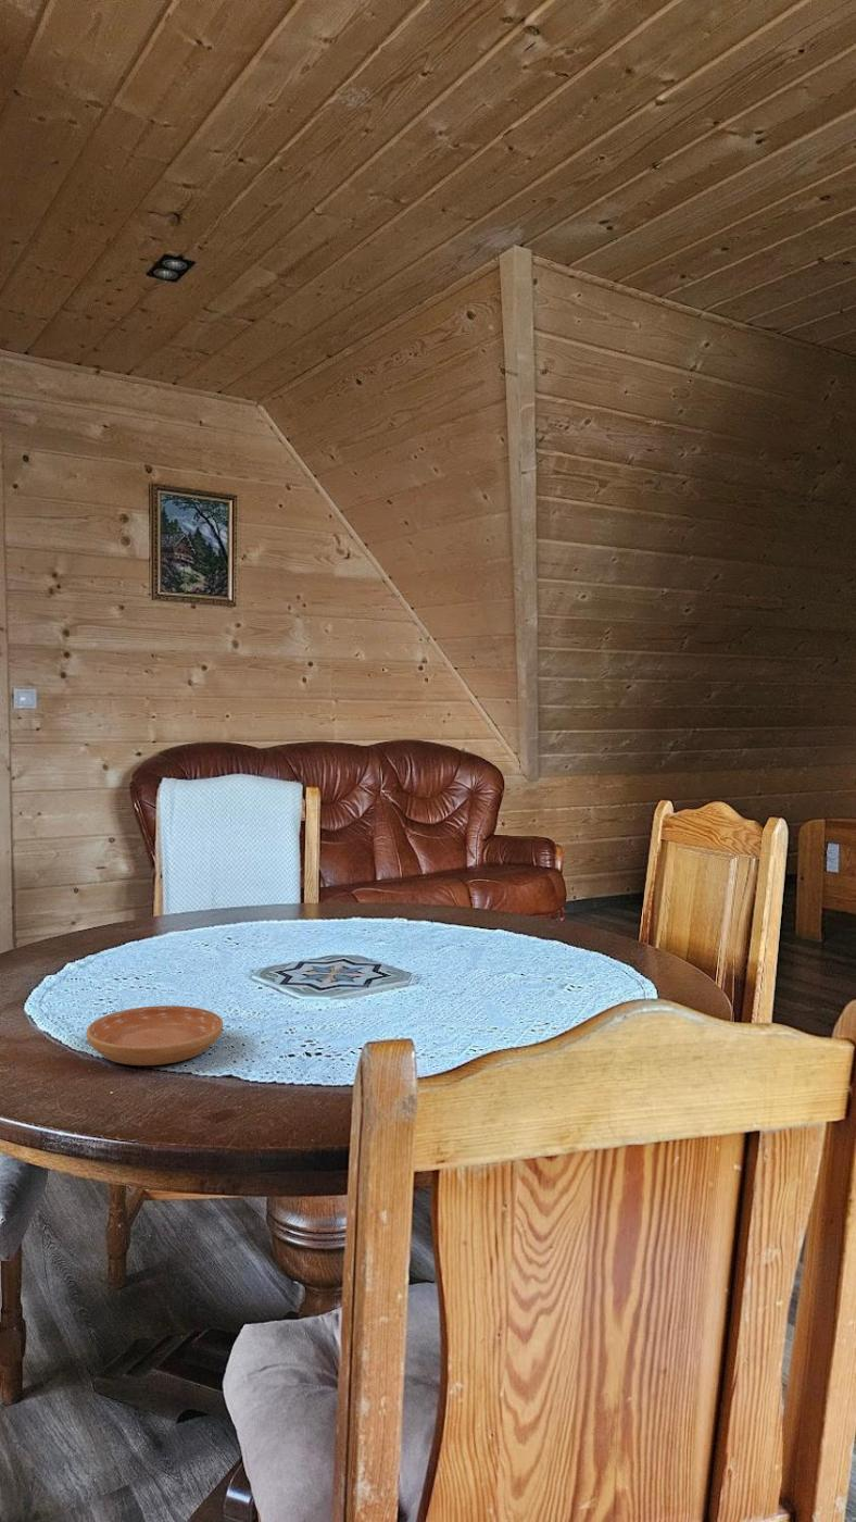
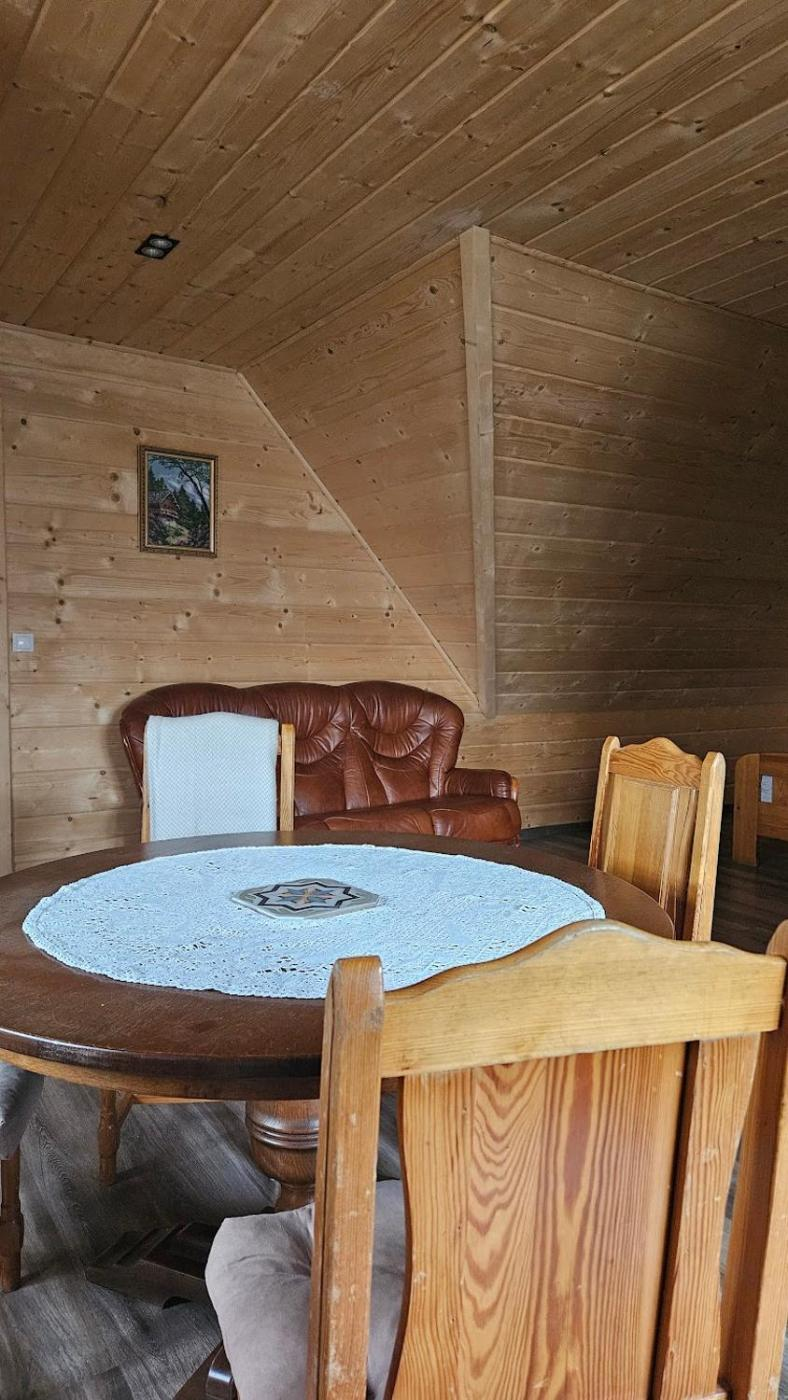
- saucer (155, 1036)
